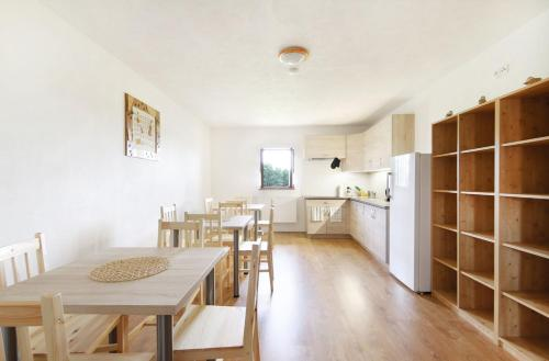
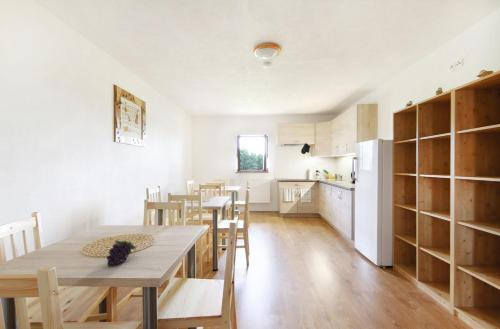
+ fruit (121, 250)
